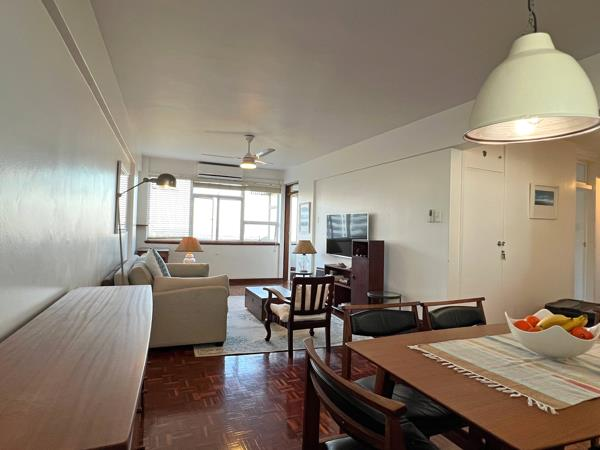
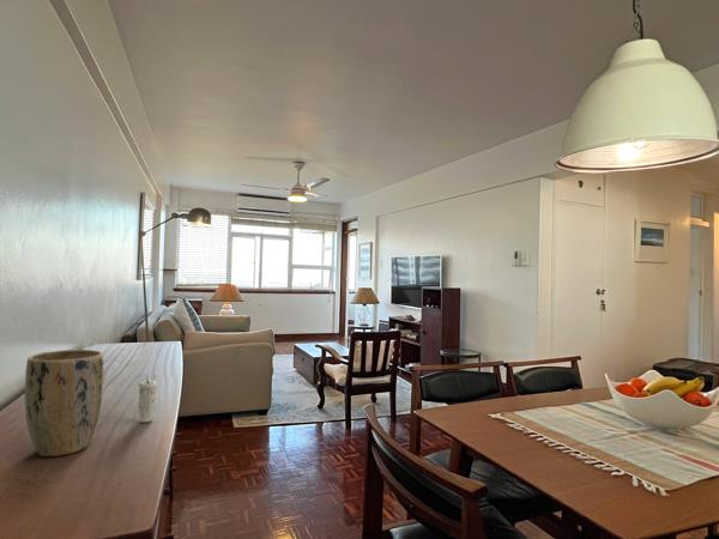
+ plant pot (65, 400)
+ candle (147, 396)
